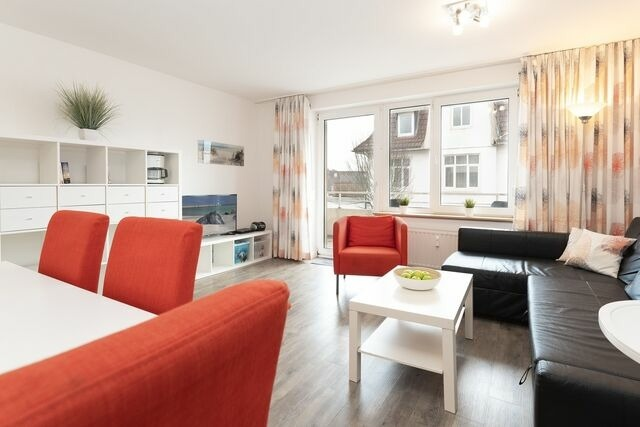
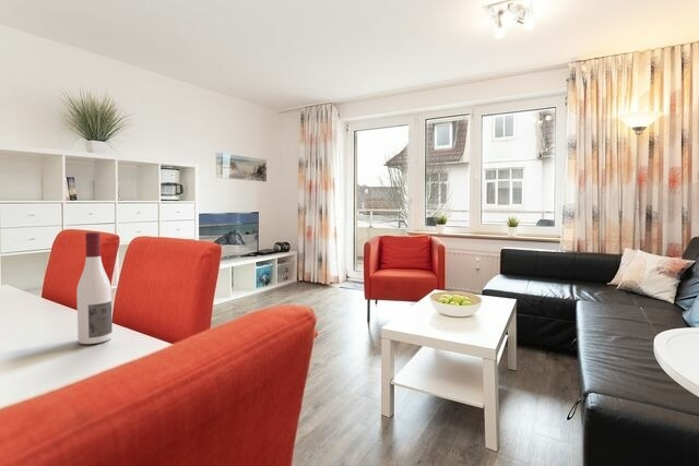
+ alcohol (94, 286)
